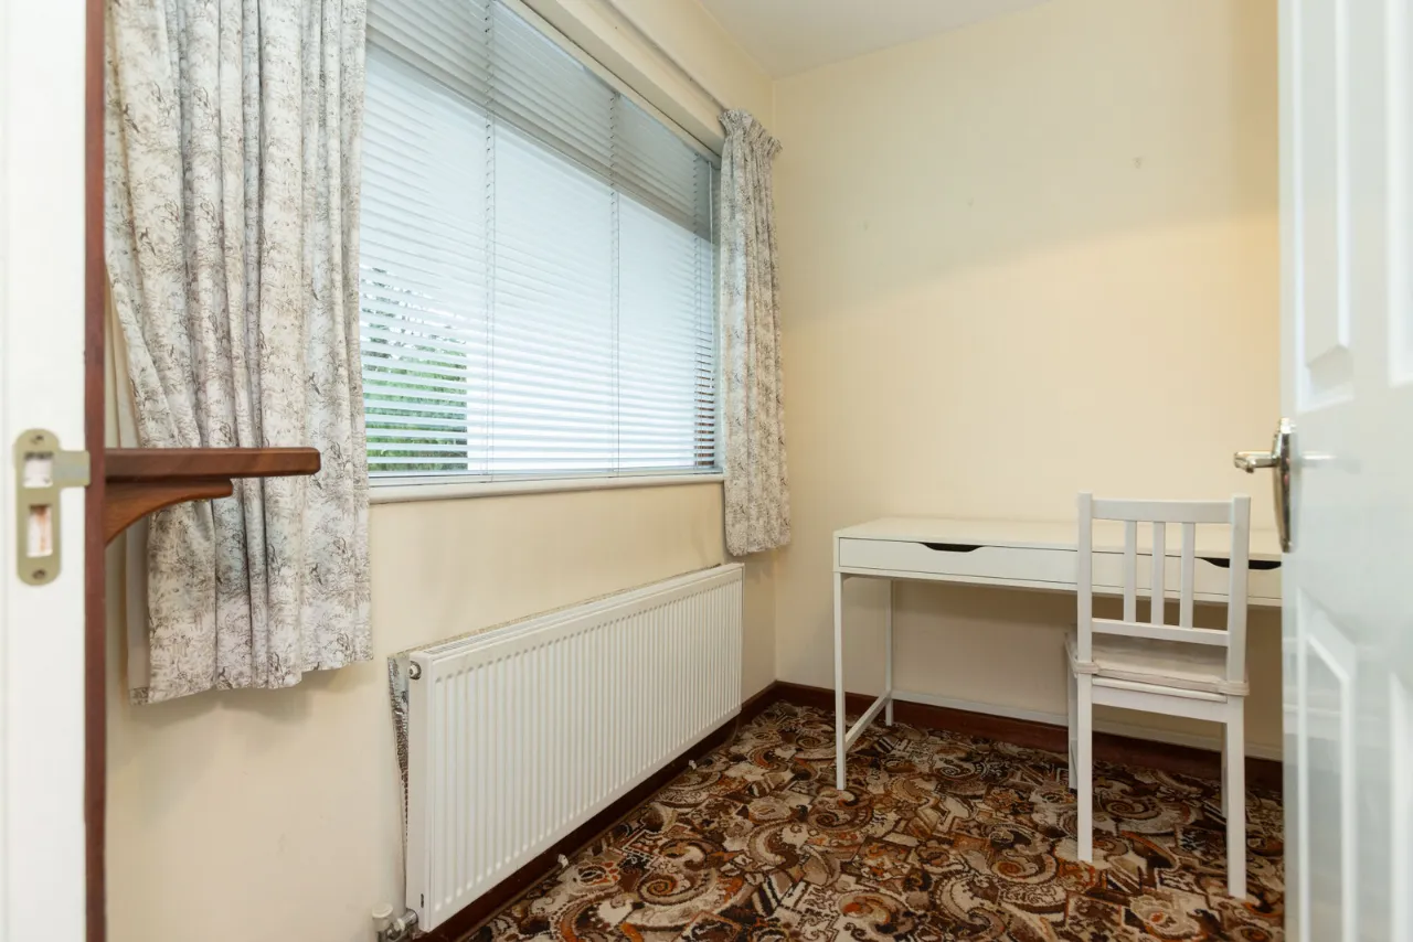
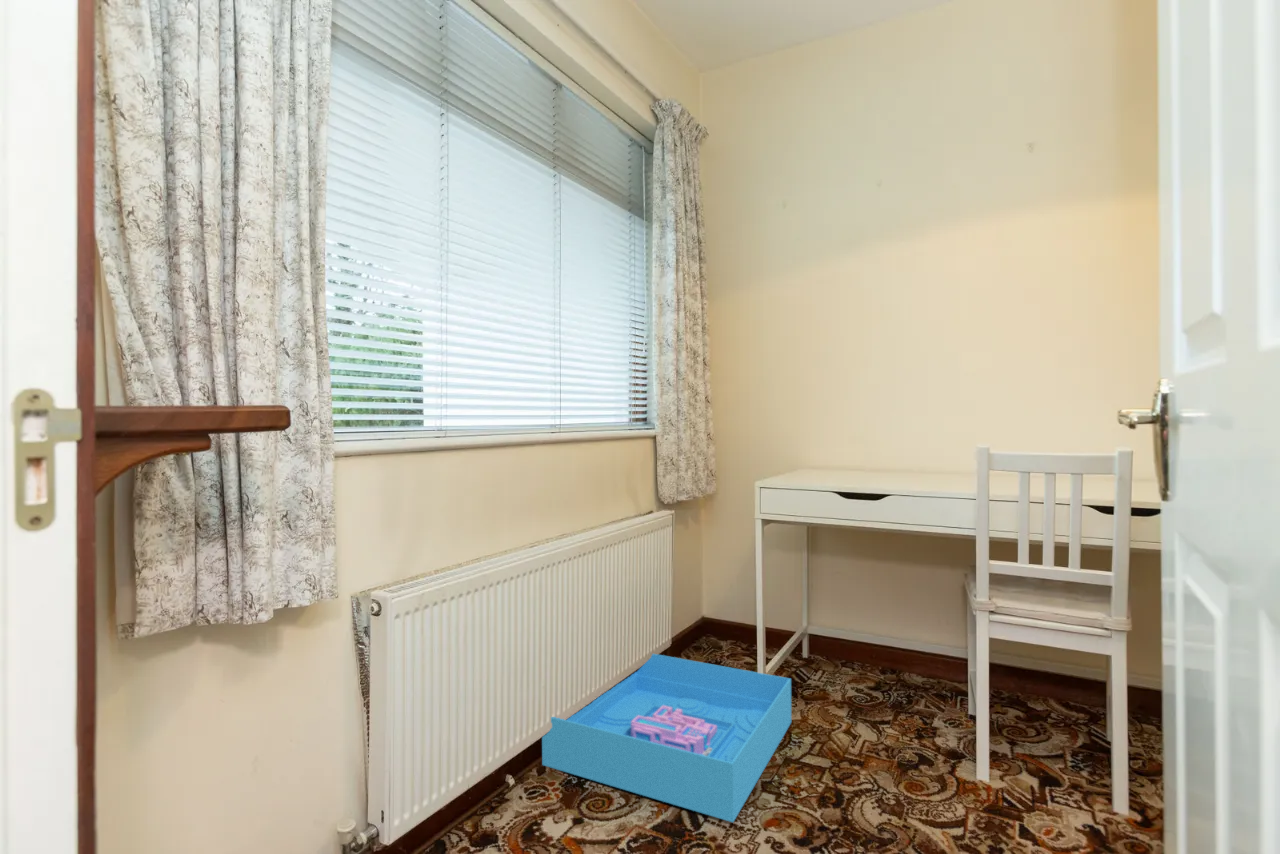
+ storage bin (674, 719)
